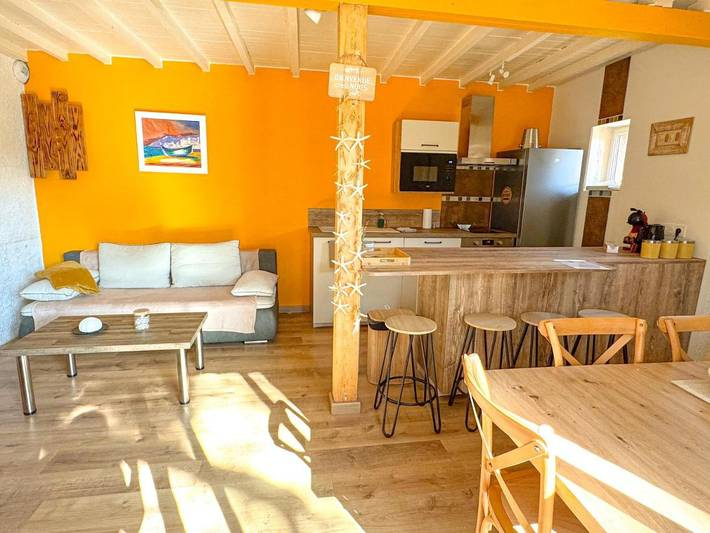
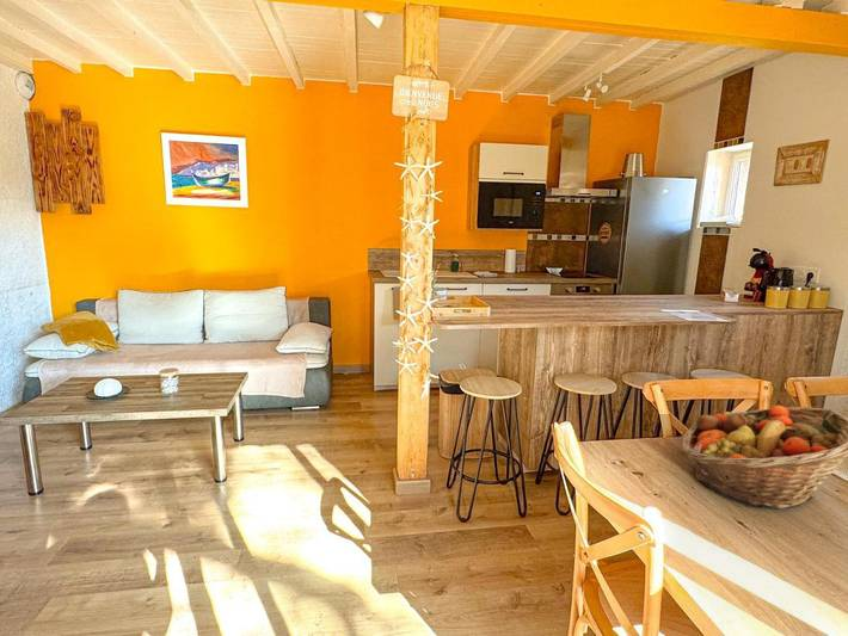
+ fruit basket (763, 446)
